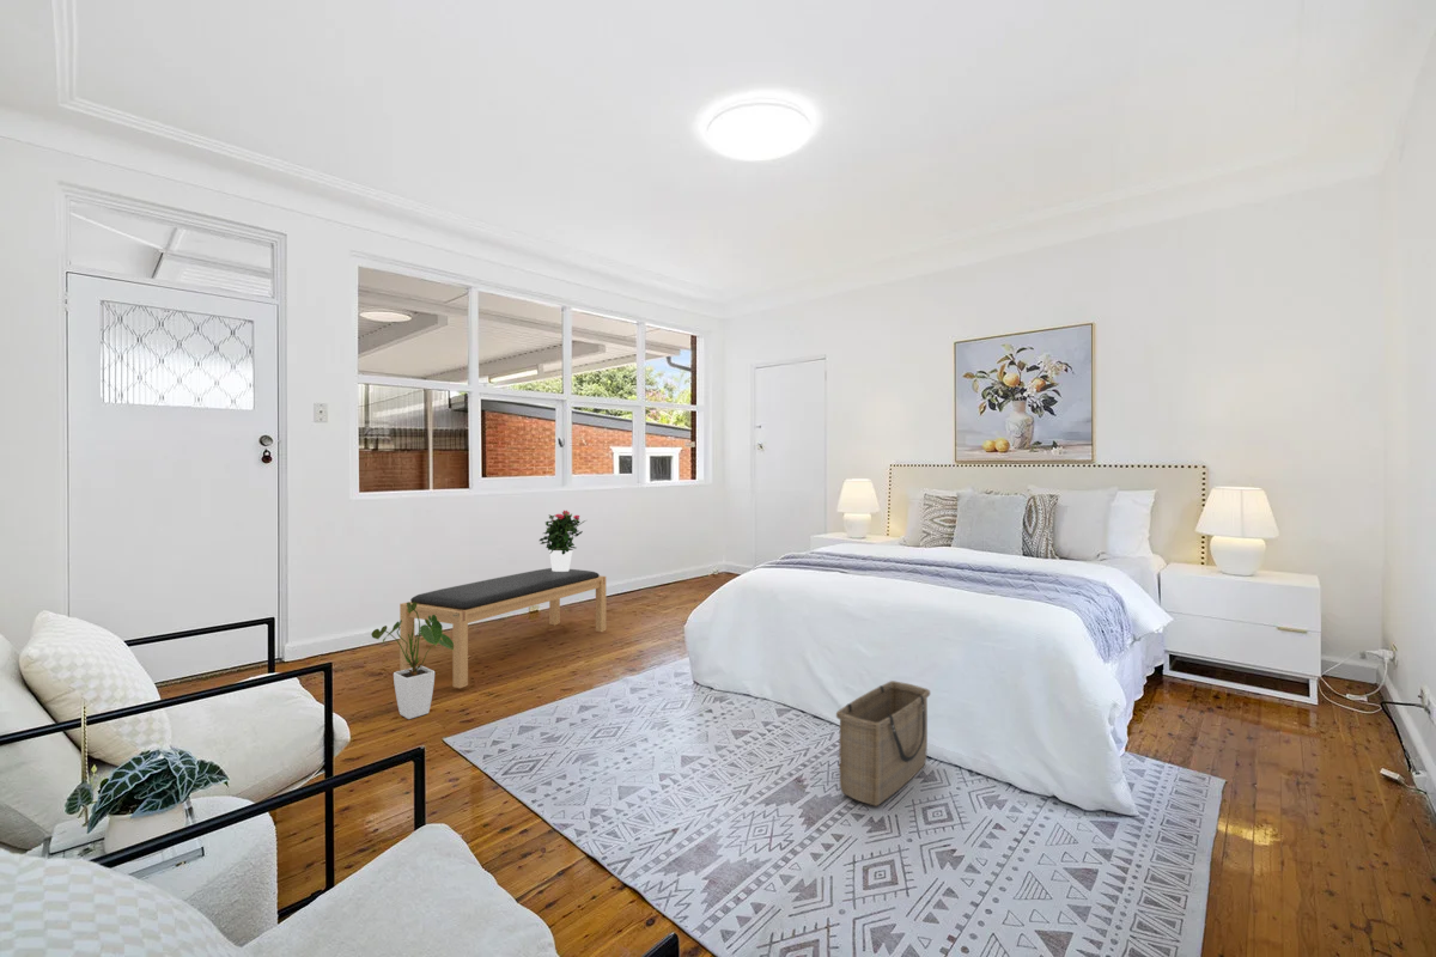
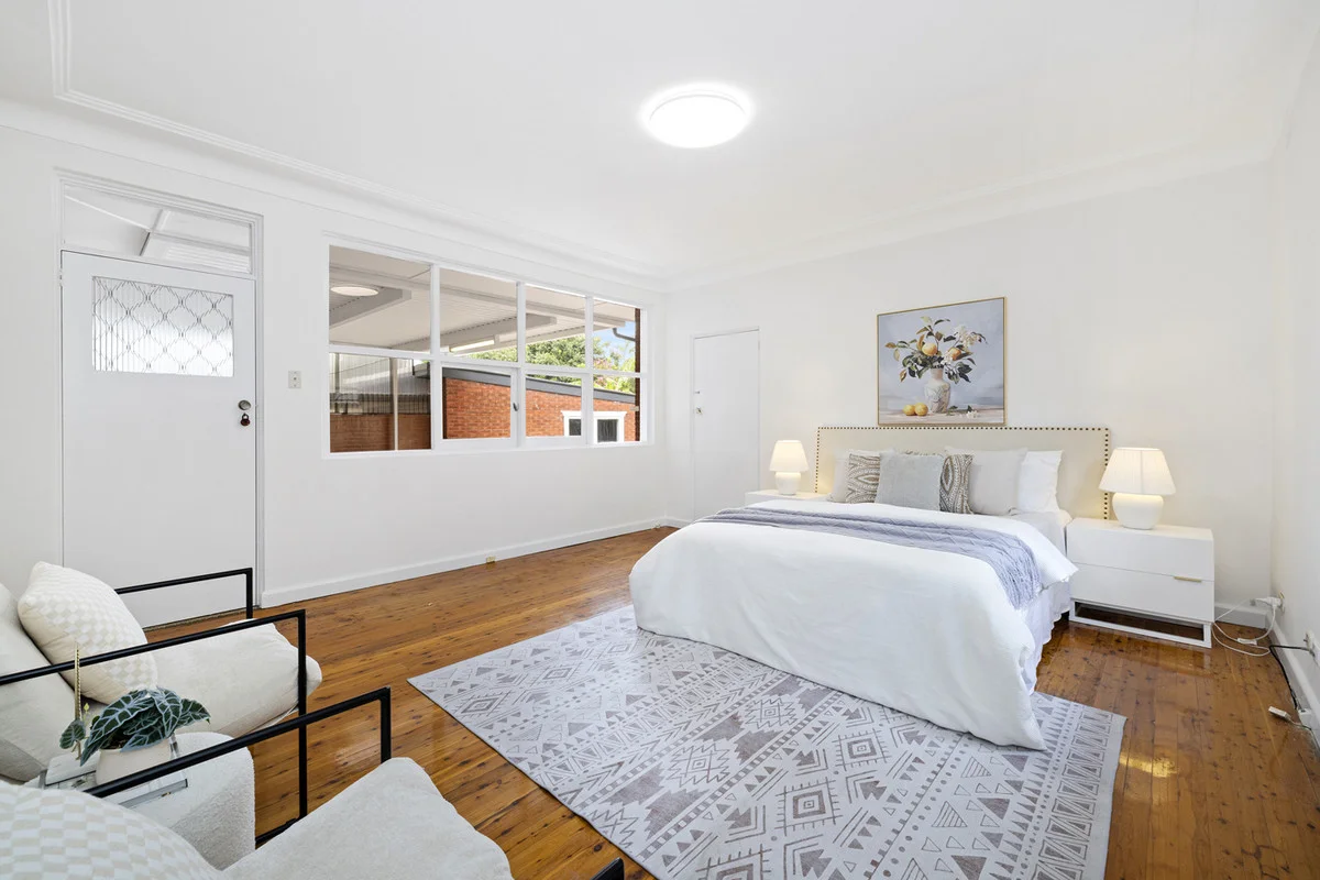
- basket (884, 738)
- house plant (408, 664)
- potted flower (560, 541)
- bench (513, 610)
